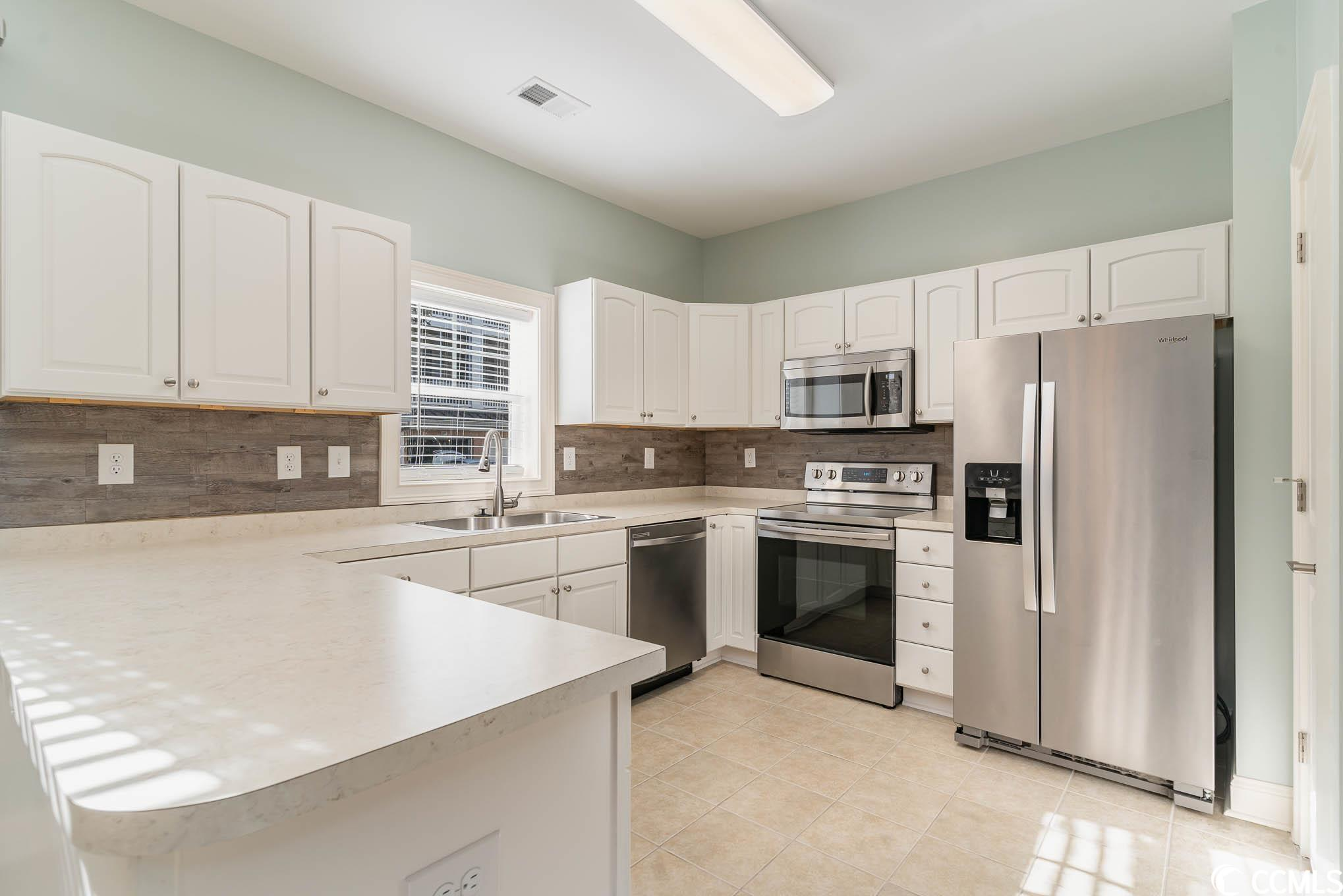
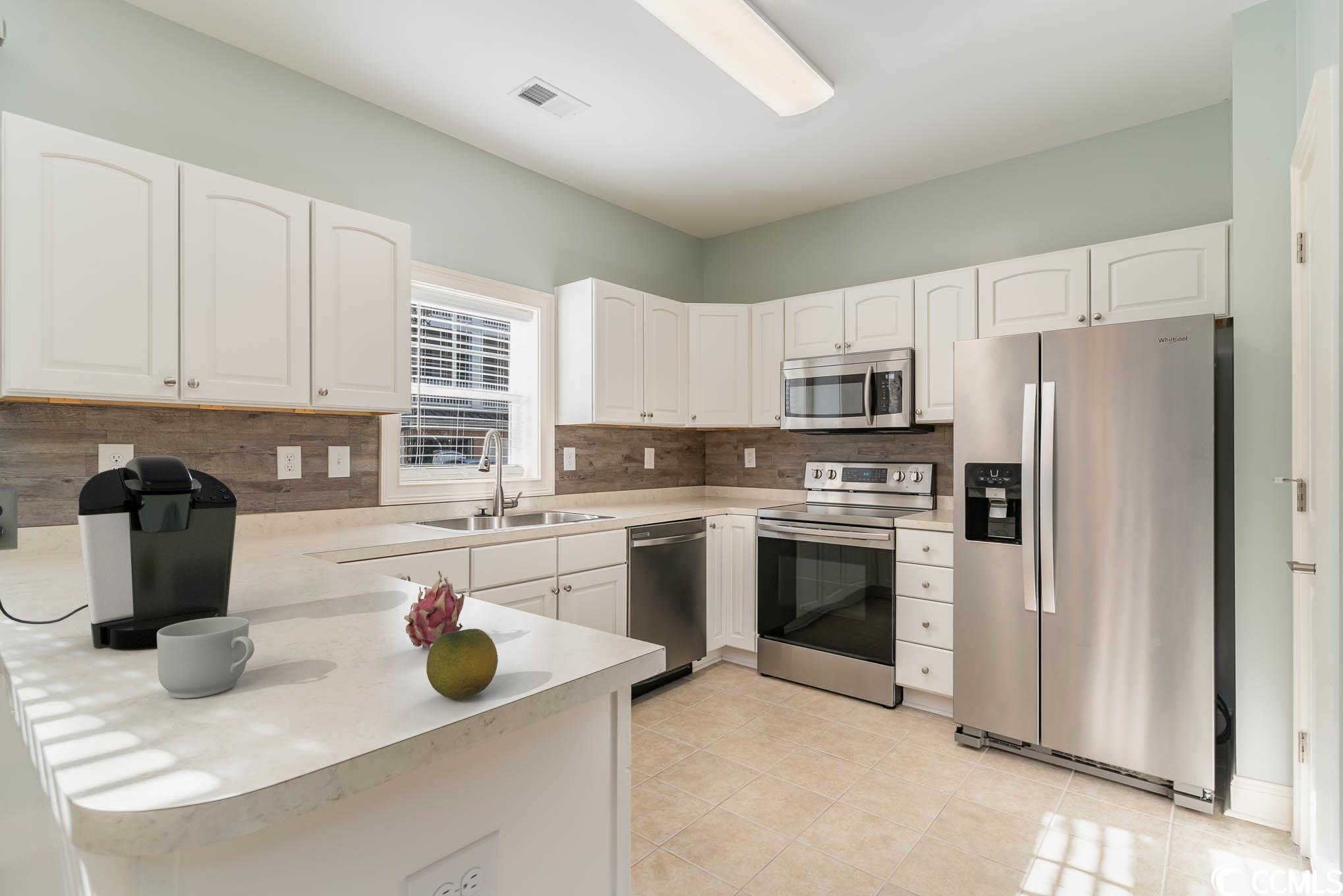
+ coffee maker (113, 547)
+ fruit (463, 661)
+ fruit (434, 609)
+ mug (212, 658)
